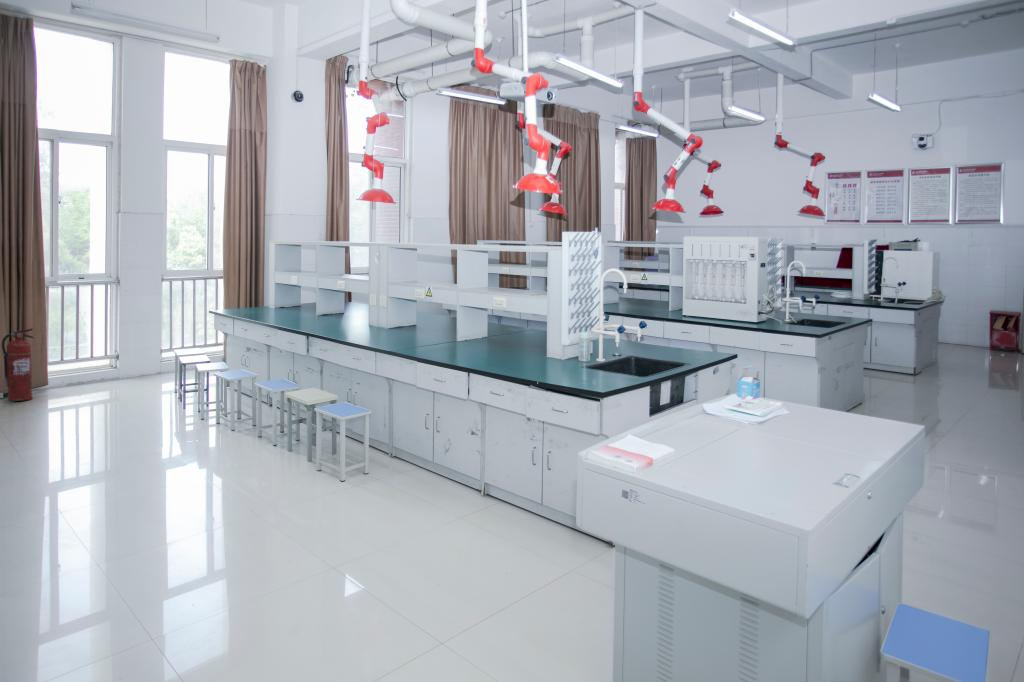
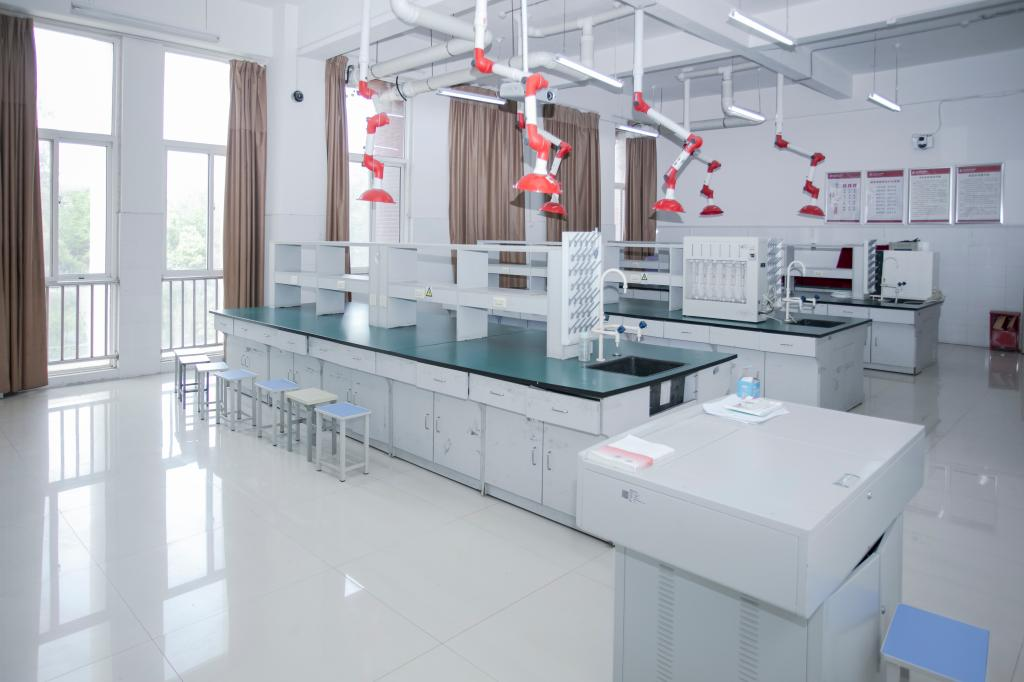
- fire extinguisher (18, 364)
